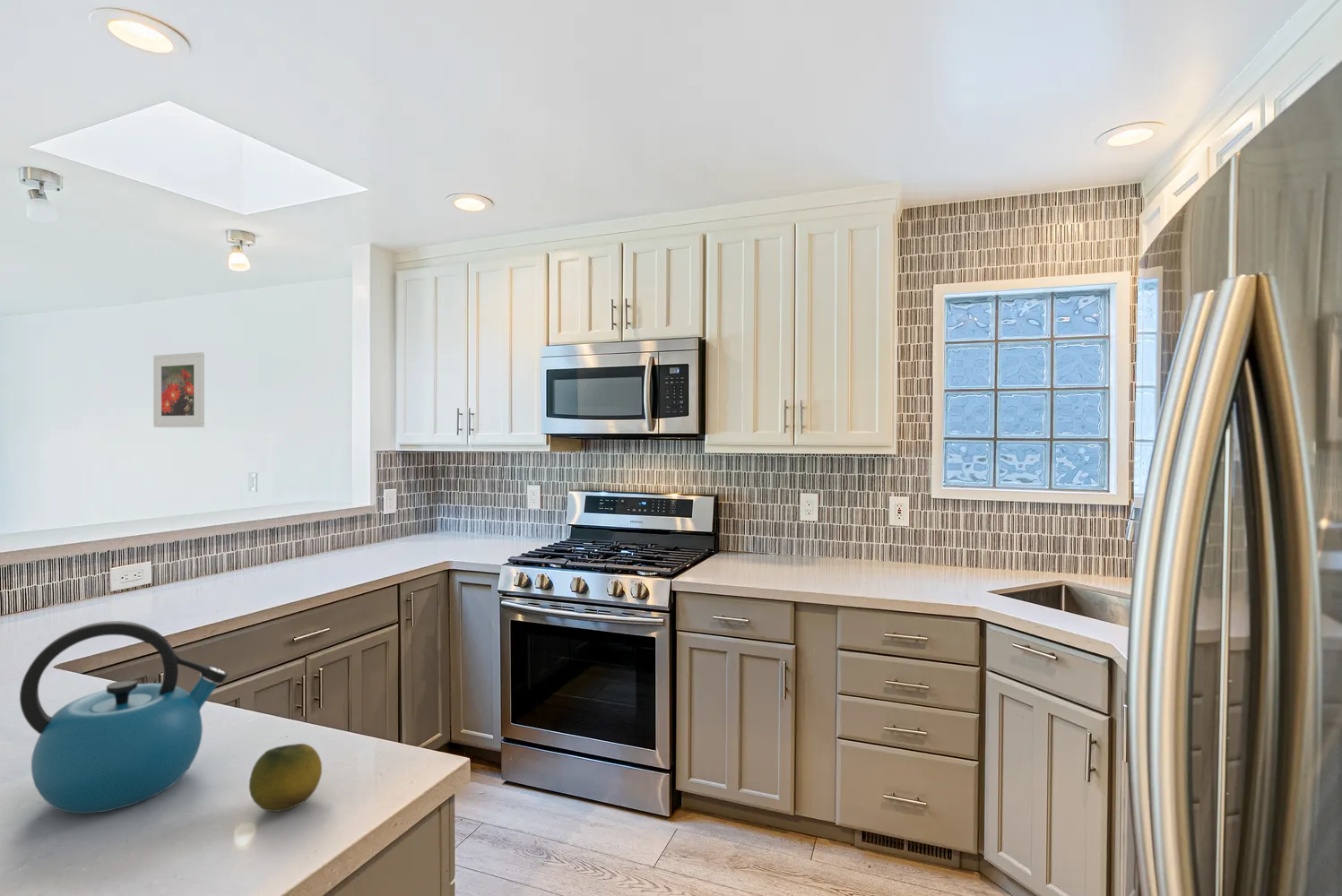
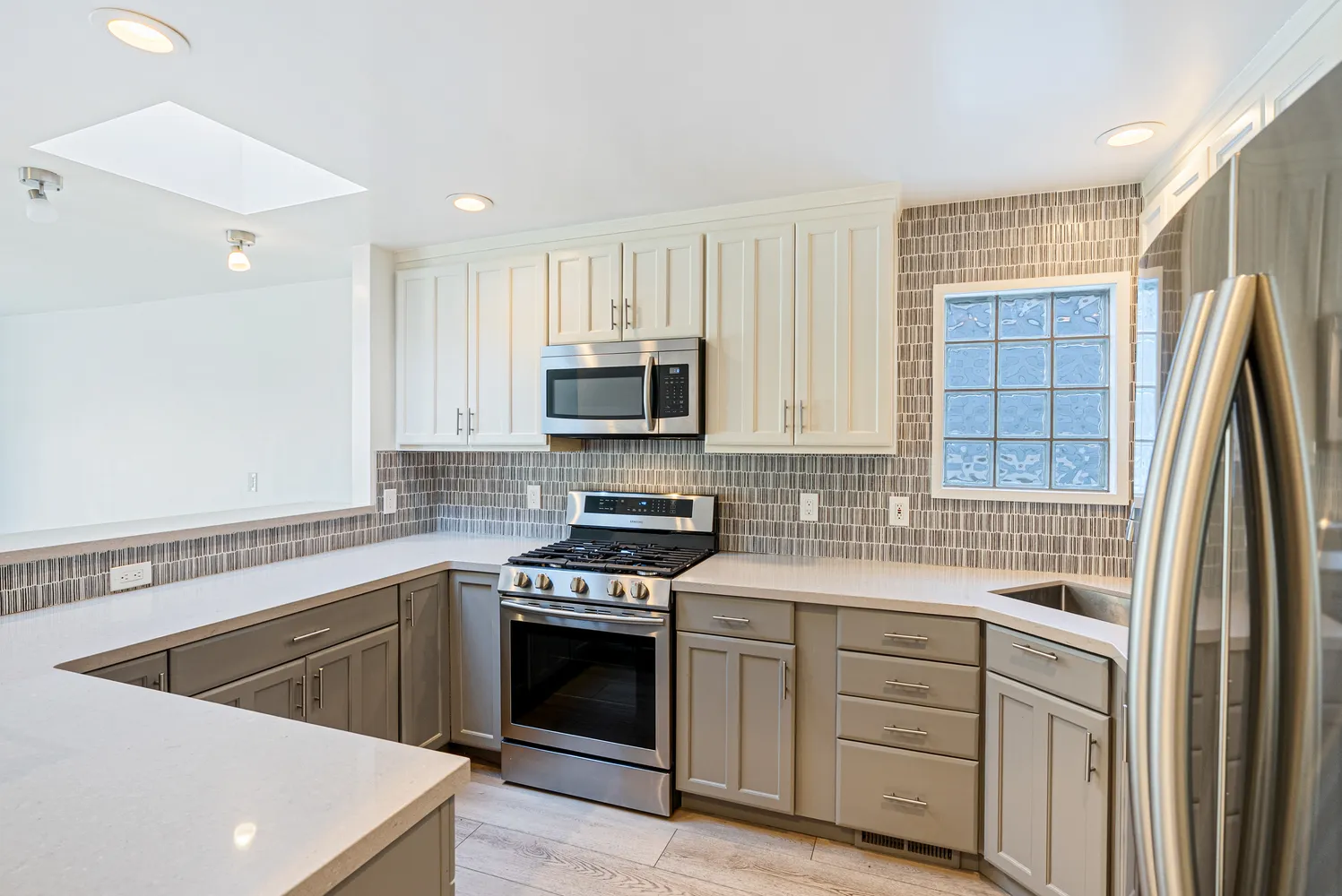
- fruit (286, 775)
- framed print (177, 391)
- kettle (132, 703)
